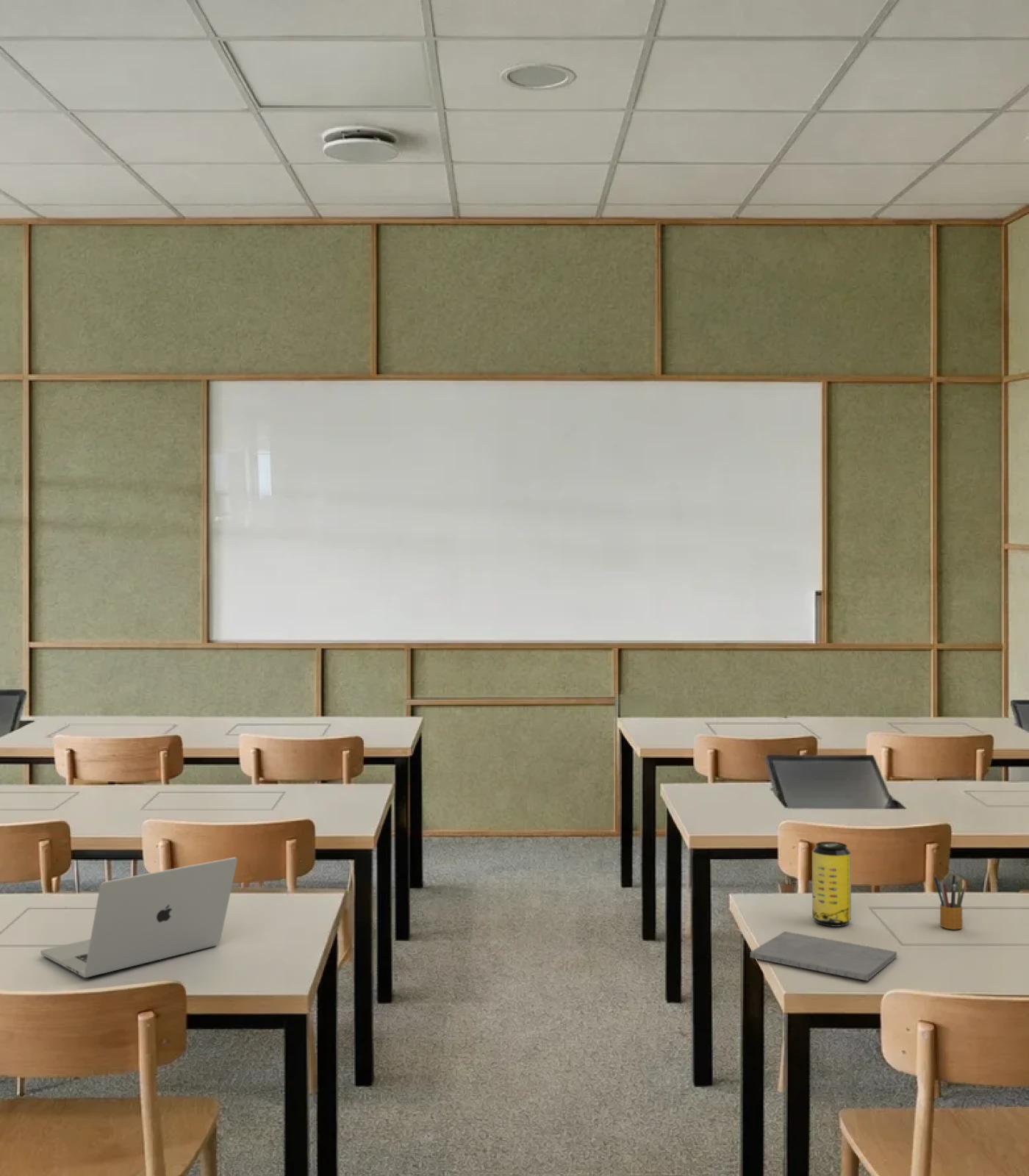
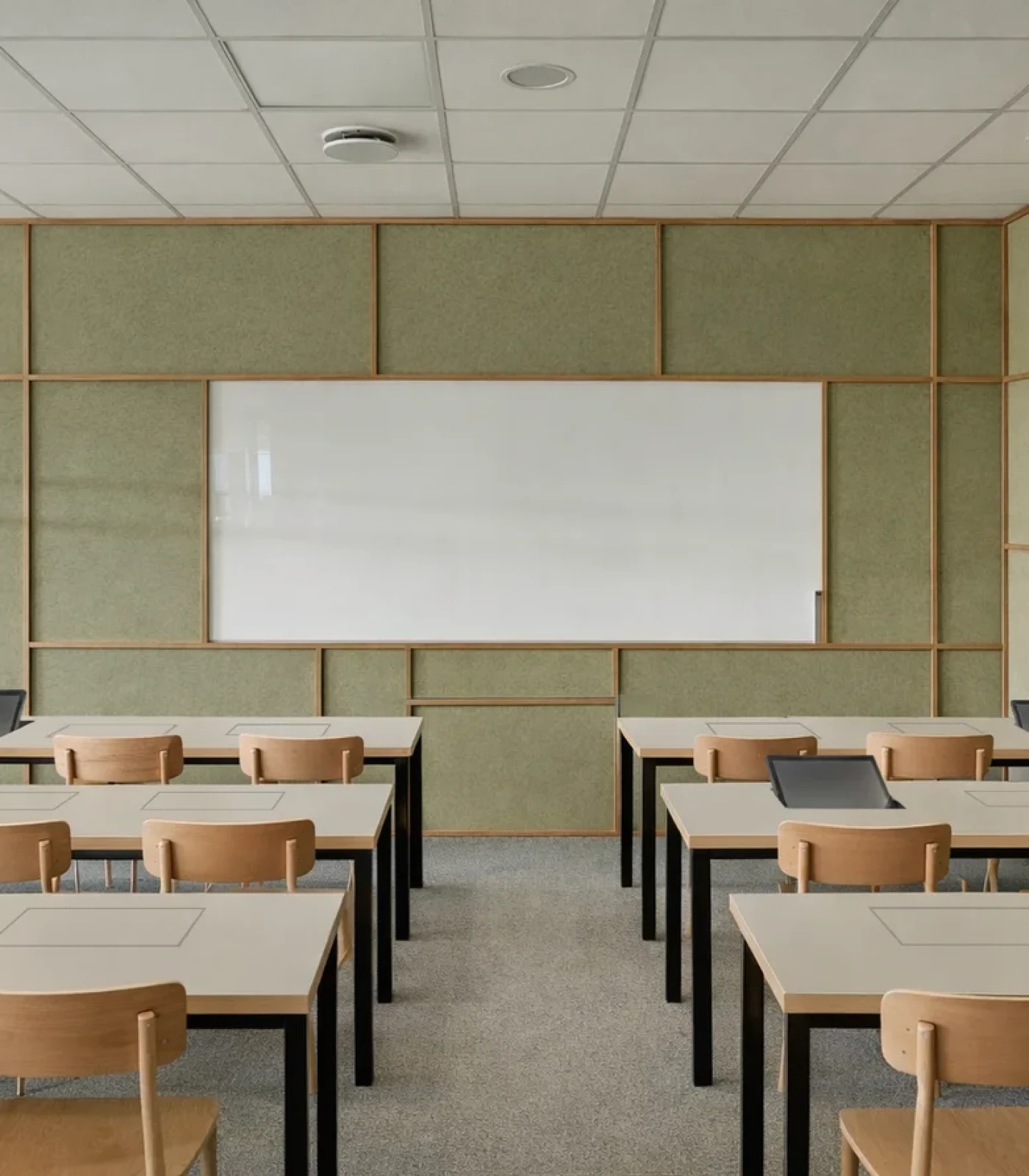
- notepad (823, 954)
- pencil box (951, 900)
- beverage can (831, 883)
- laptop (139, 906)
